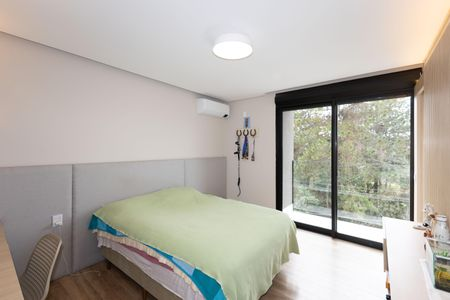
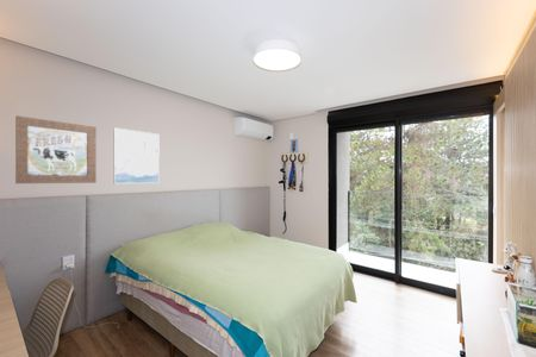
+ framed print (137, 157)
+ wall art (60, 152)
